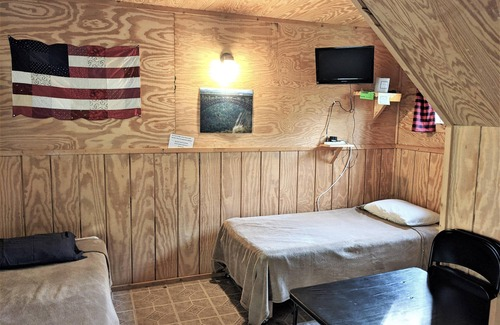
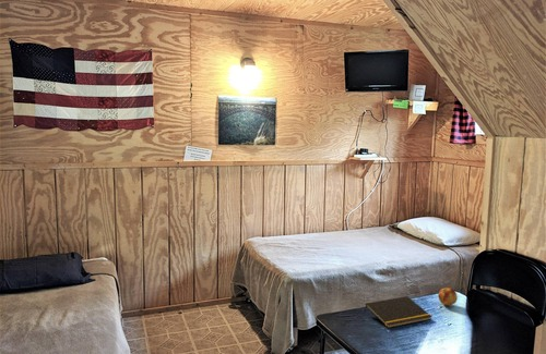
+ fruit (447, 296)
+ notepad (397, 310)
